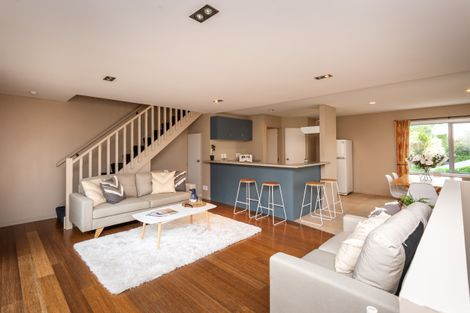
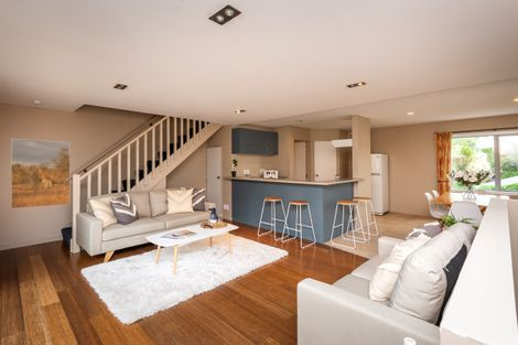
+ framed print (42, 173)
